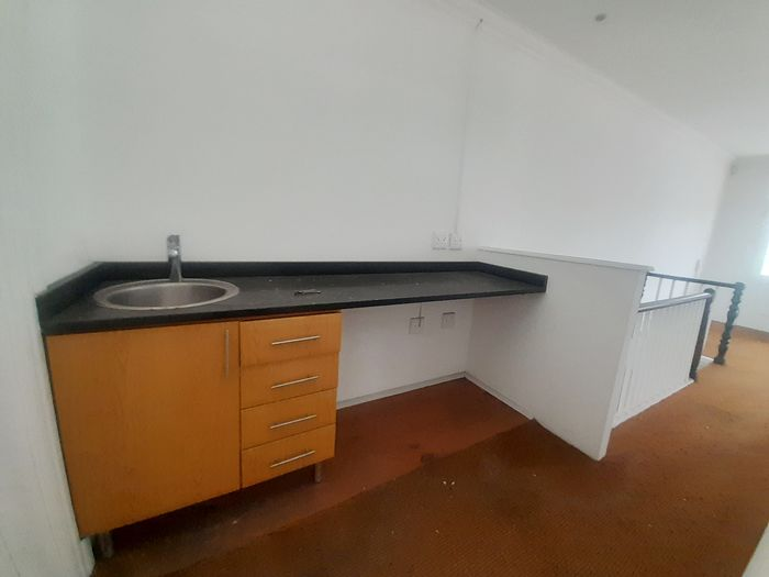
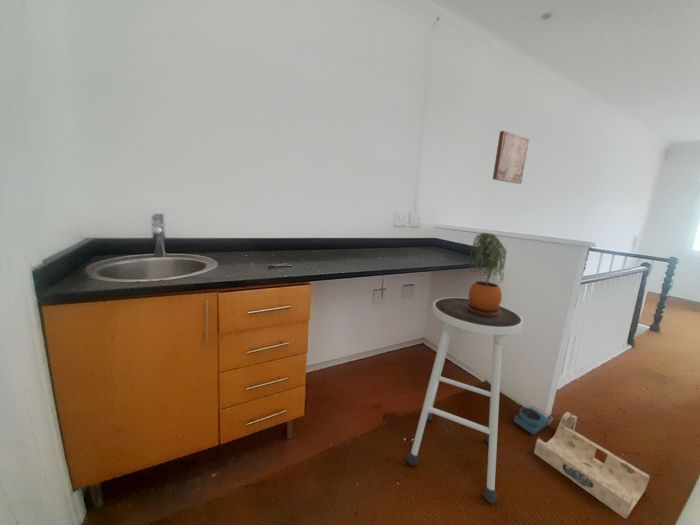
+ wall art (511, 158)
+ architectural model (592, 455)
+ stool (464, 385)
+ potted plant (485, 272)
+ lantern (533, 416)
